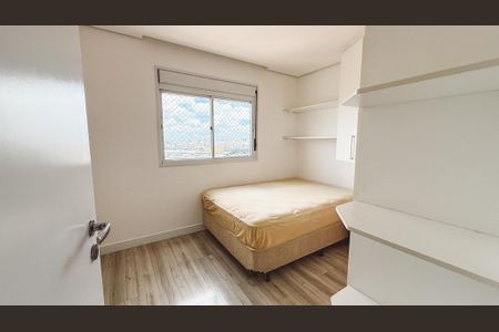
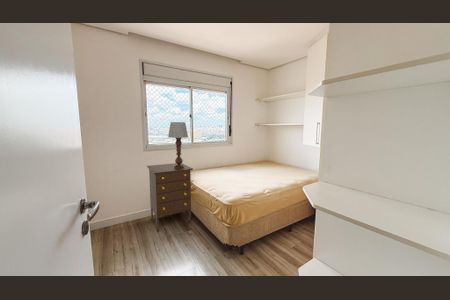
+ dresser (169, 194)
+ table lamp (178, 145)
